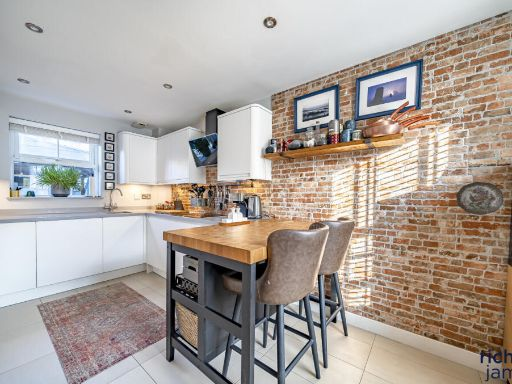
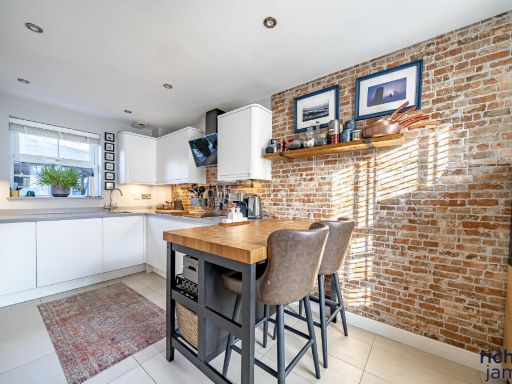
- decorative plate (478, 198)
